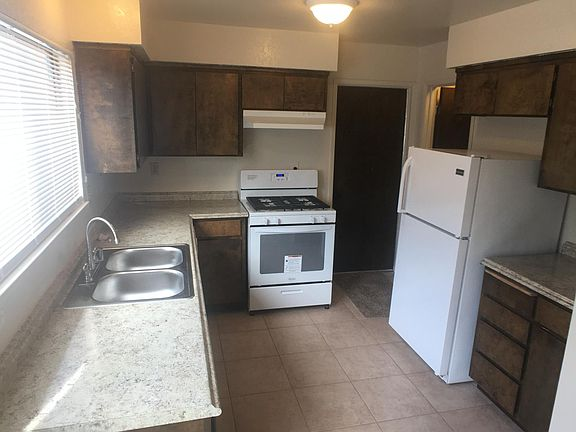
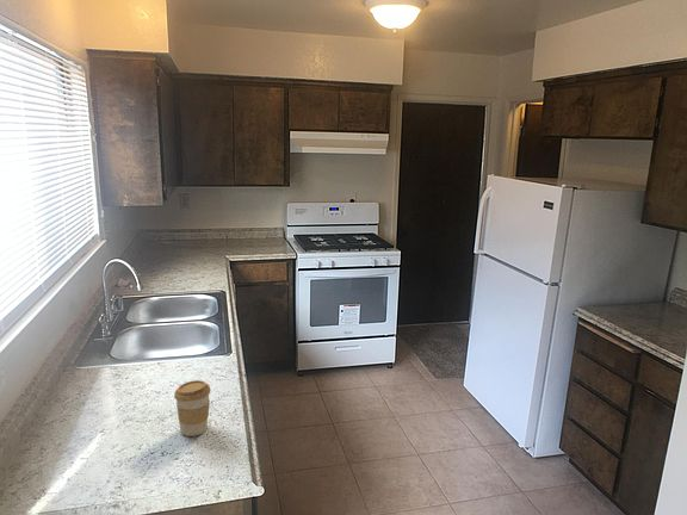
+ coffee cup (192, 407)
